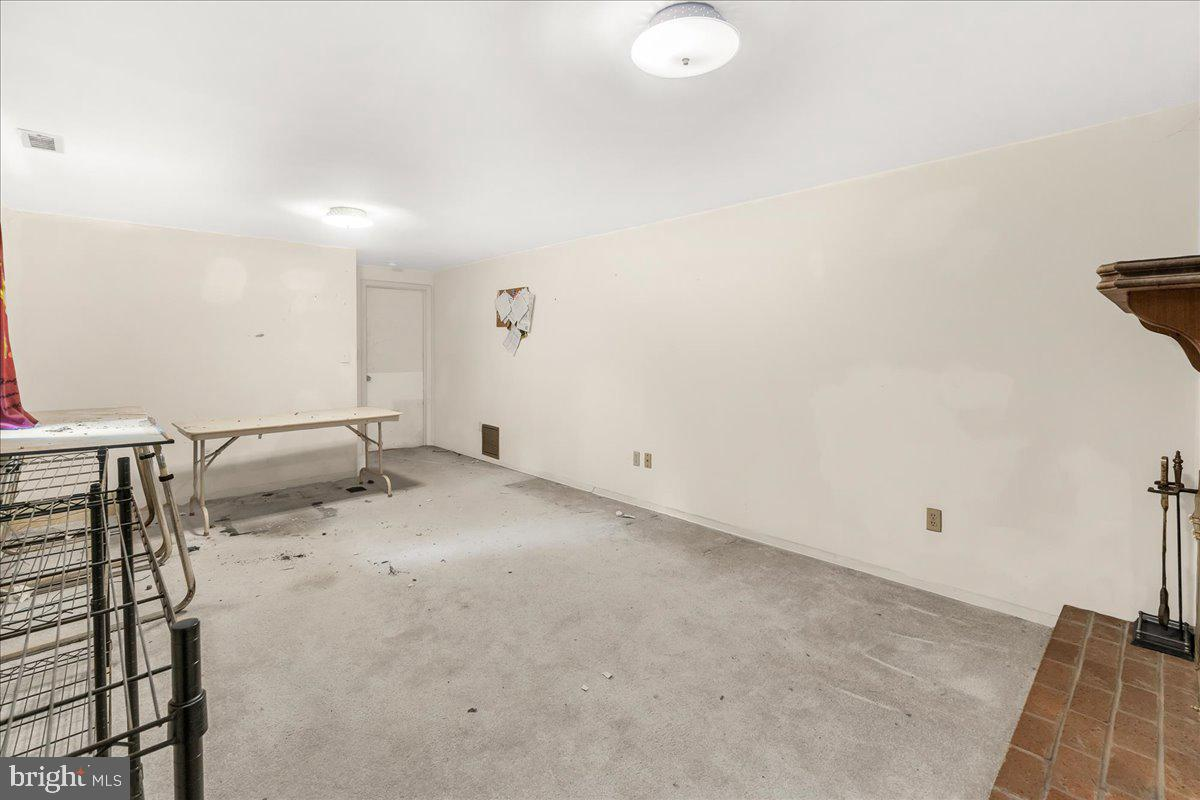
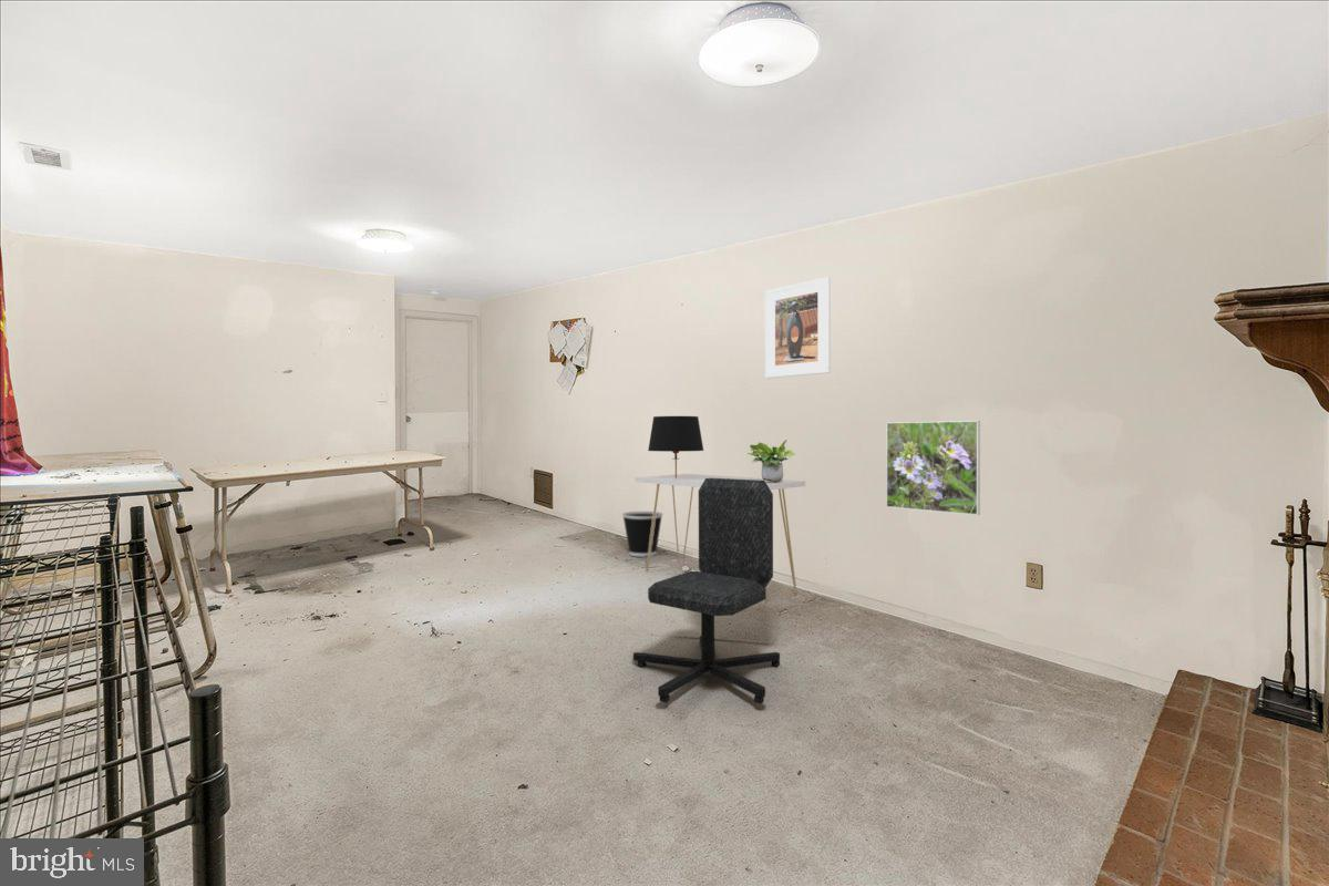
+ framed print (930, 466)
+ potted plant (770, 461)
+ table lamp (676, 446)
+ chair (703, 580)
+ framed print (796, 330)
+ console table (688, 526)
+ wastebasket (642, 534)
